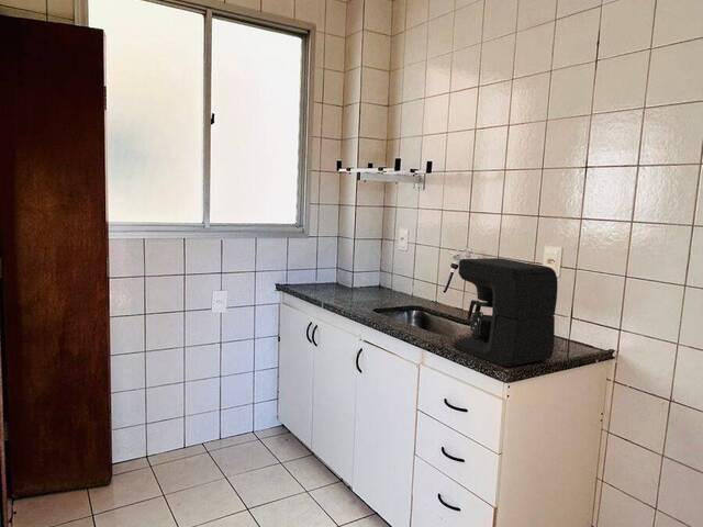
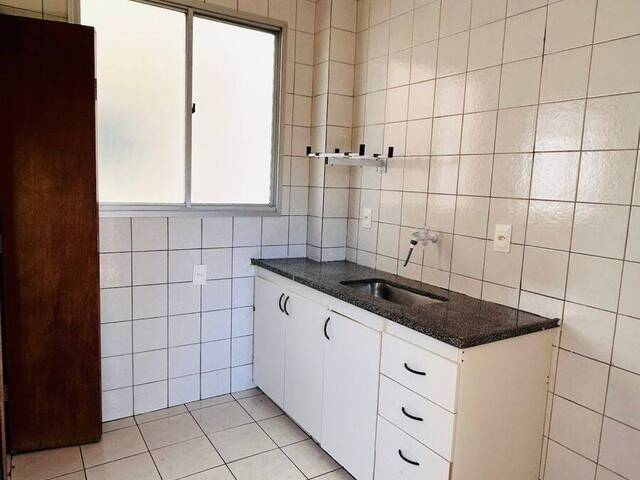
- coffee maker (501, 307)
